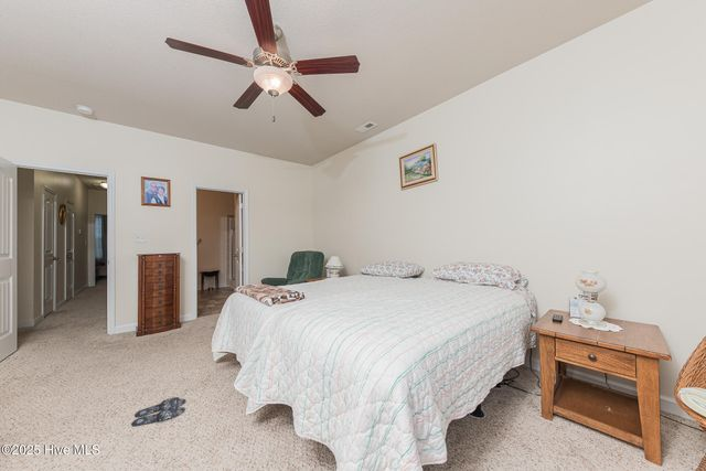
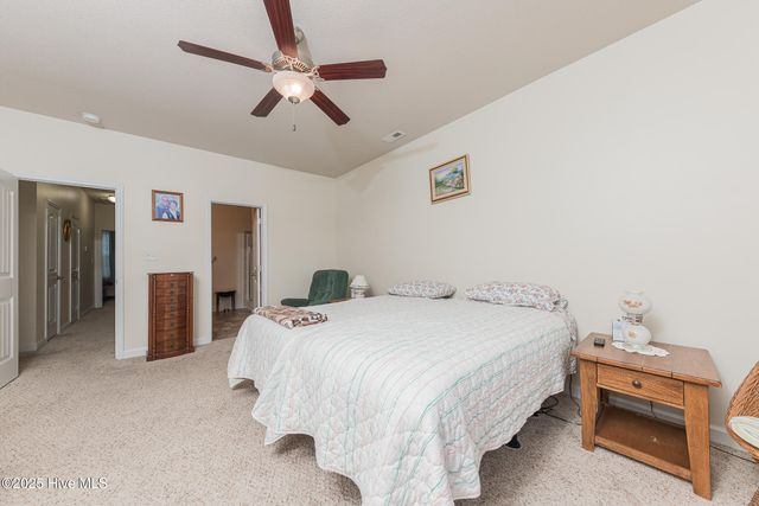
- slippers (160, 409)
